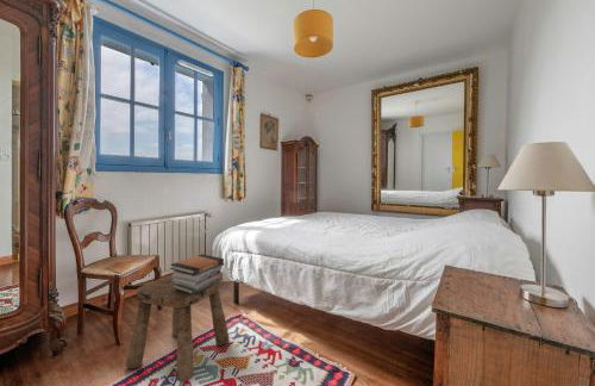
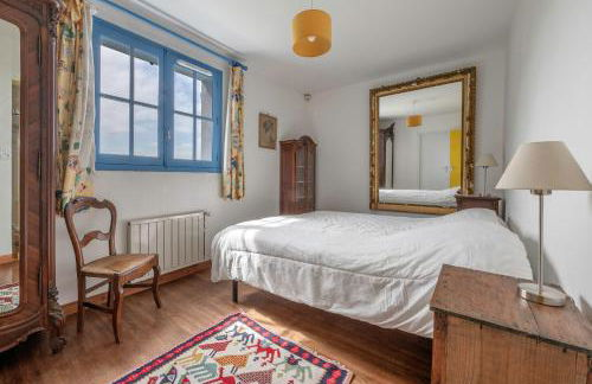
- stool (181, 318)
- book stack (196, 273)
